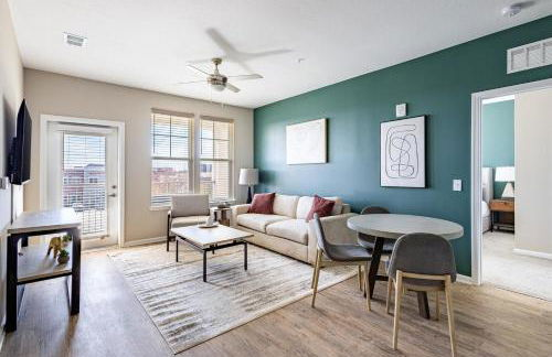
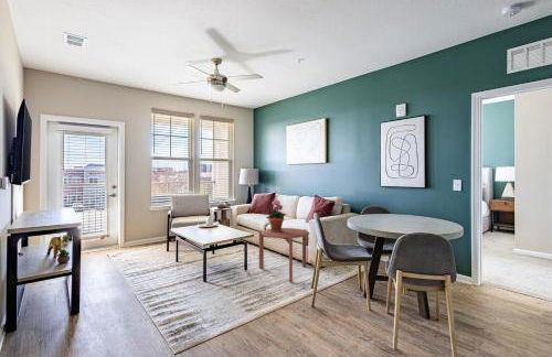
+ side table (289, 251)
+ potted plant (276, 215)
